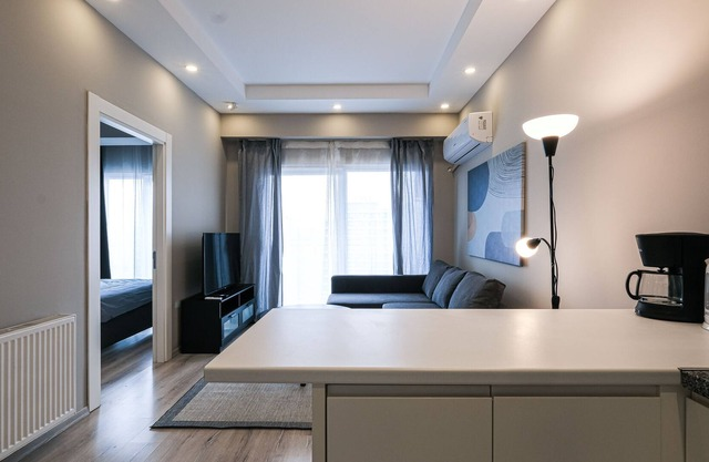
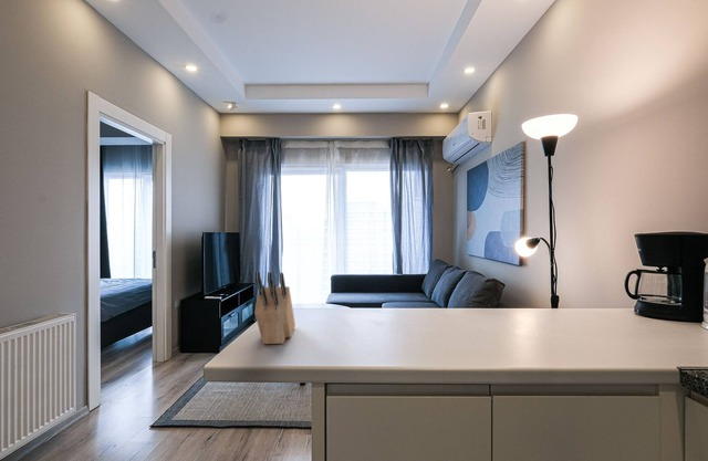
+ knife block (275, 303)
